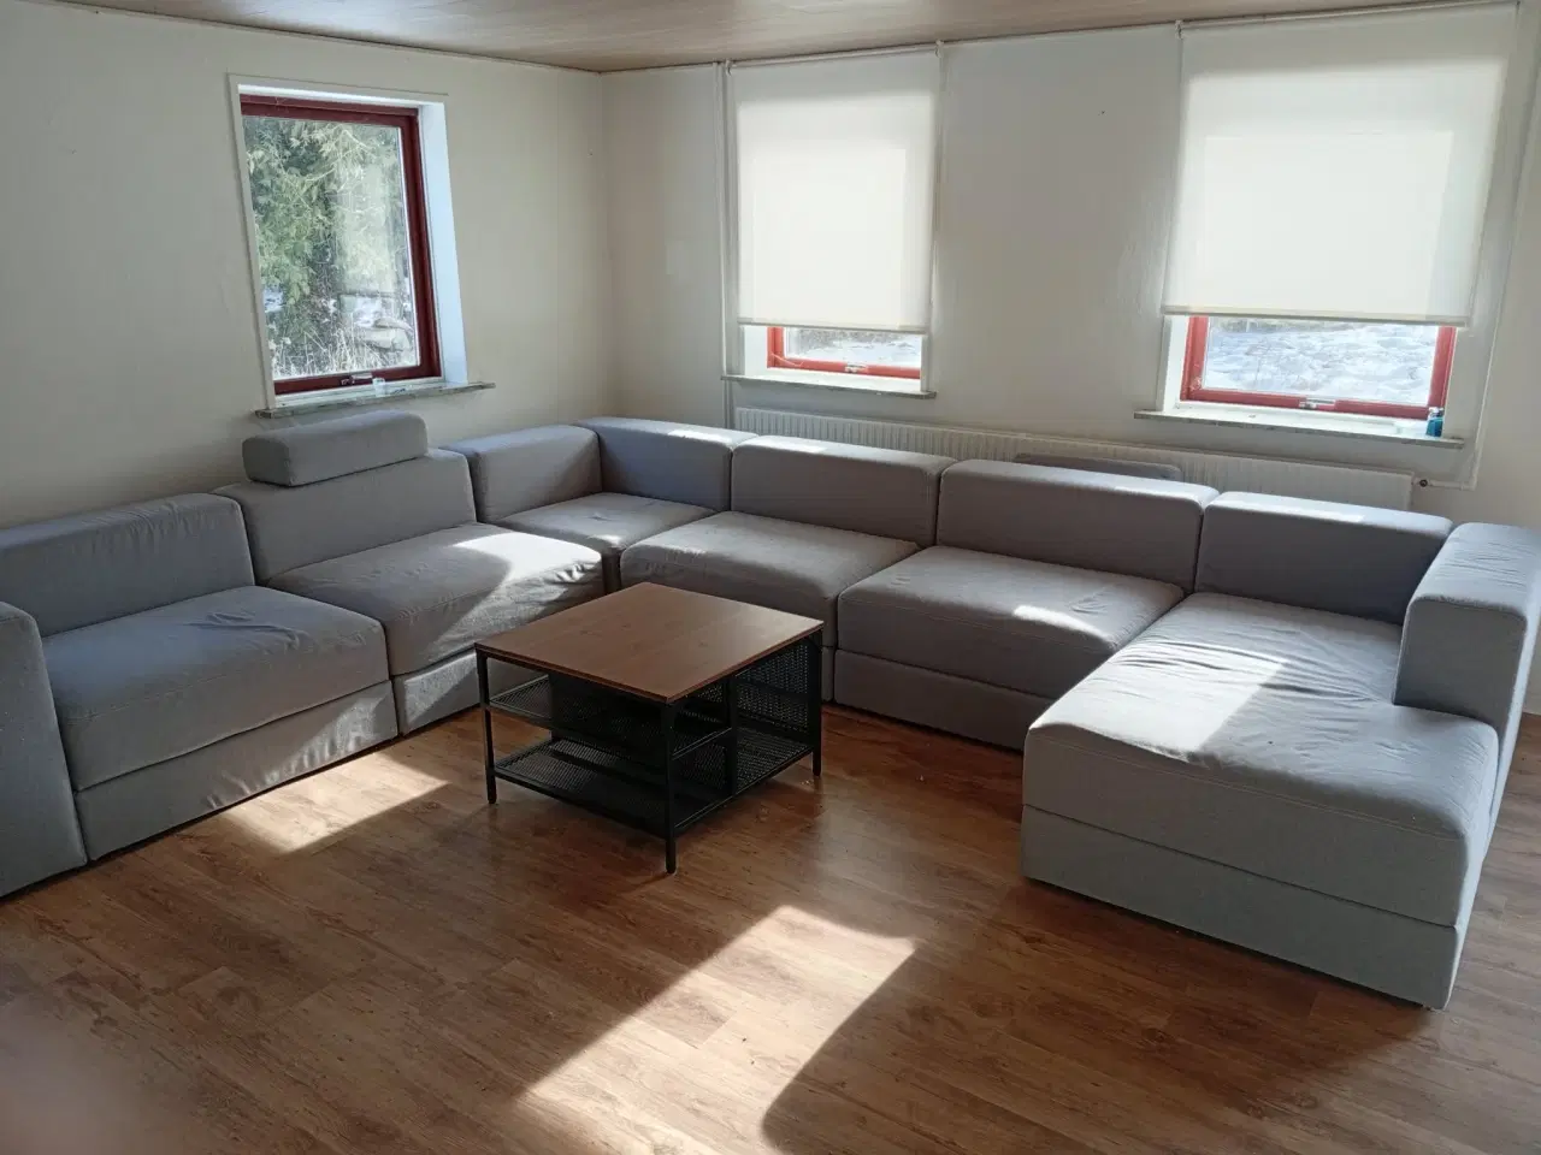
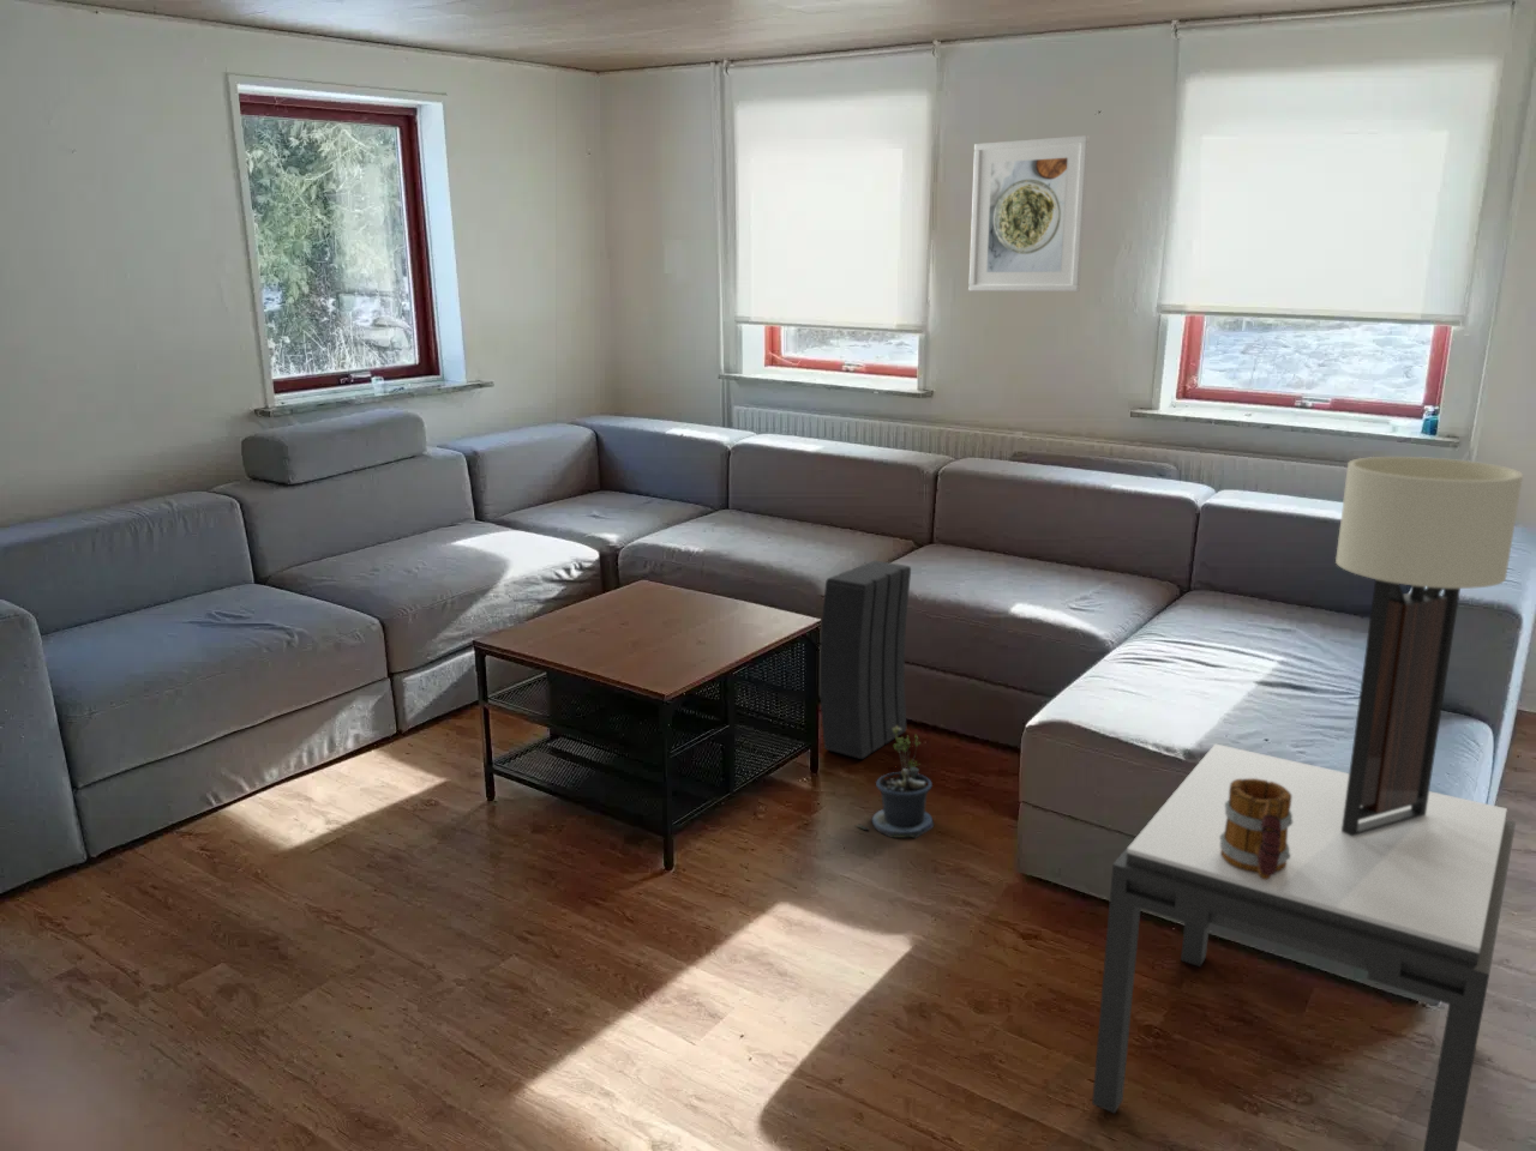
+ wall sconce (1407, 650)
+ side table (1306, 952)
+ speaker (865, 658)
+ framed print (1026, 215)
+ potted plant (900, 774)
+ mug (1260, 823)
